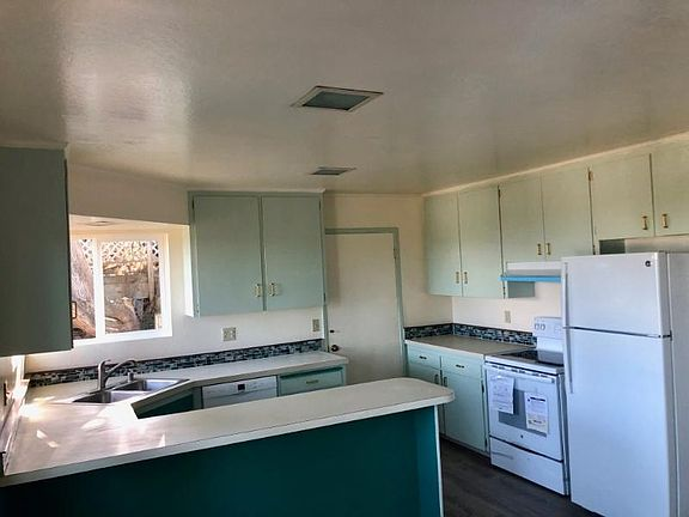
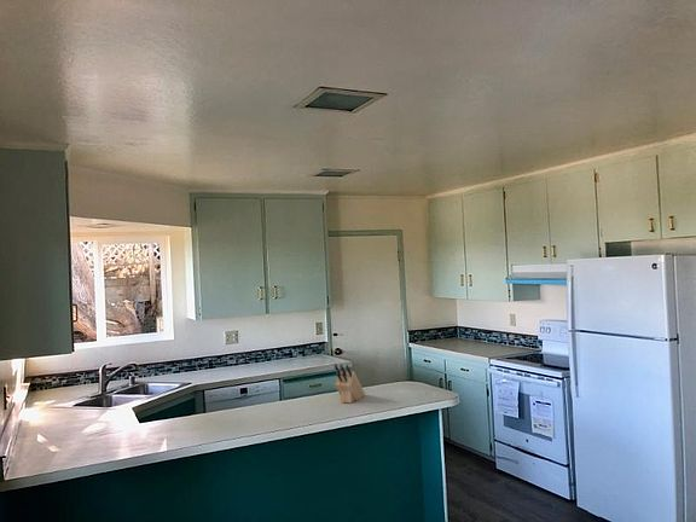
+ knife block (348, 379)
